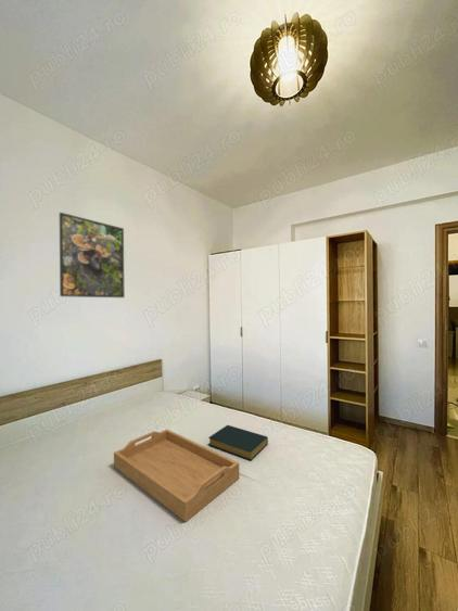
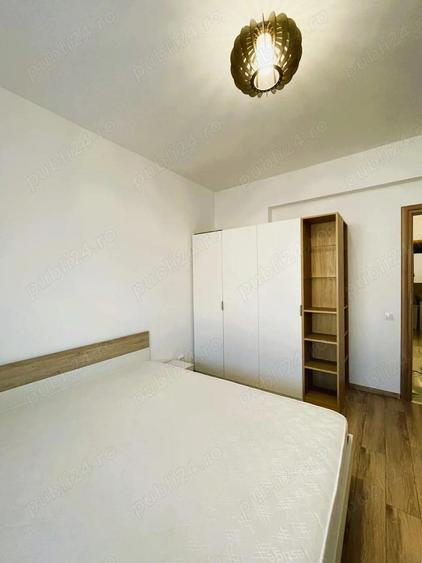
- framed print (94, 258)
- hardback book (238, 441)
- serving tray (174, 462)
